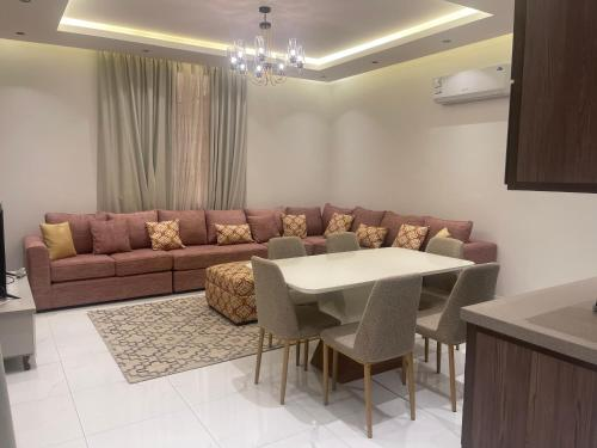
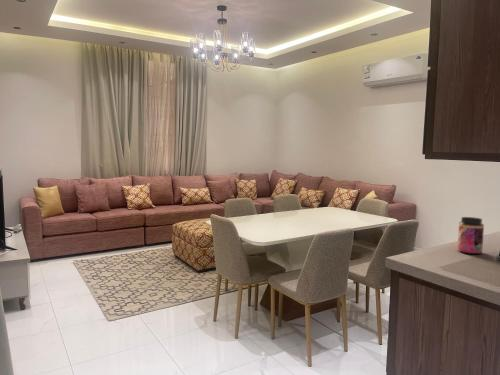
+ jar (470, 235)
